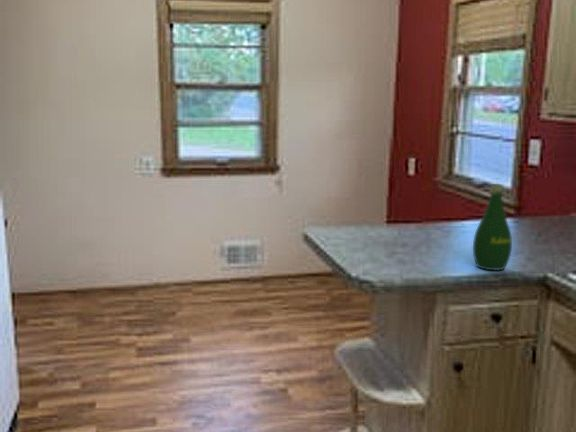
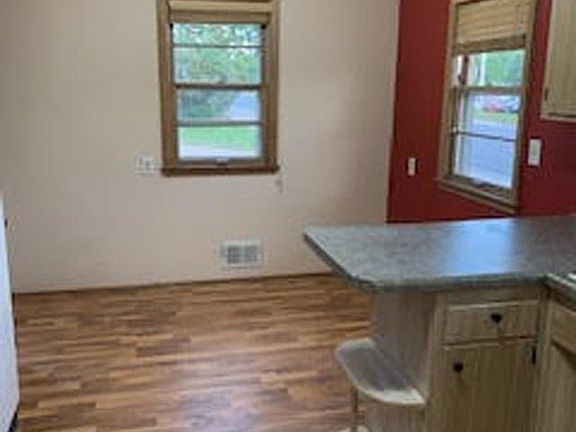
- bottle (493, 226)
